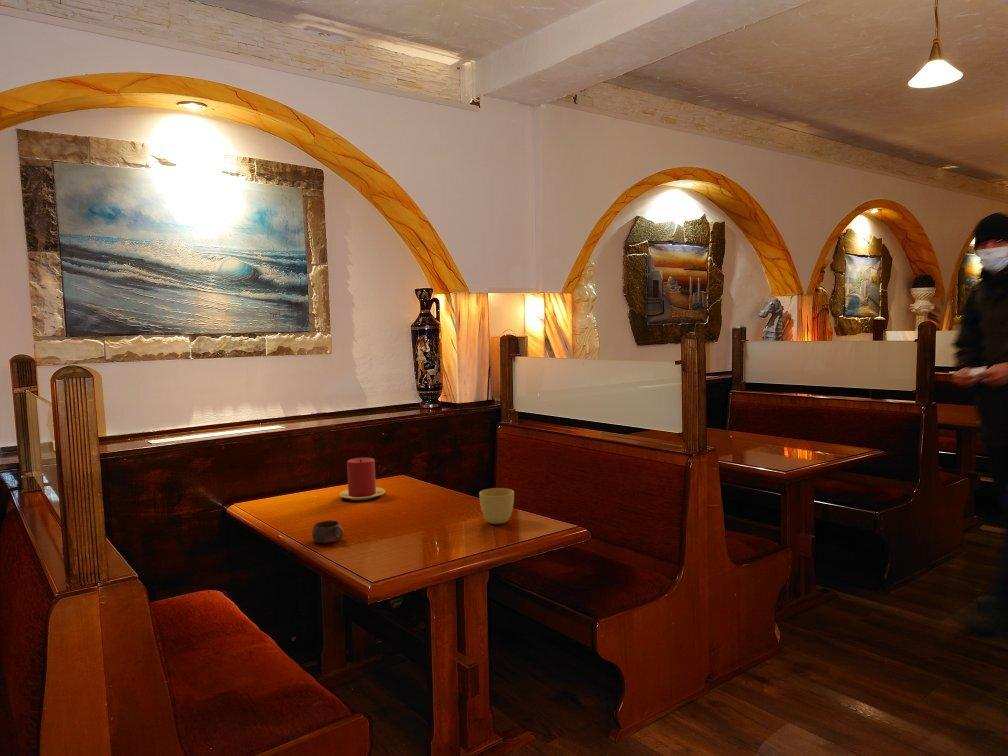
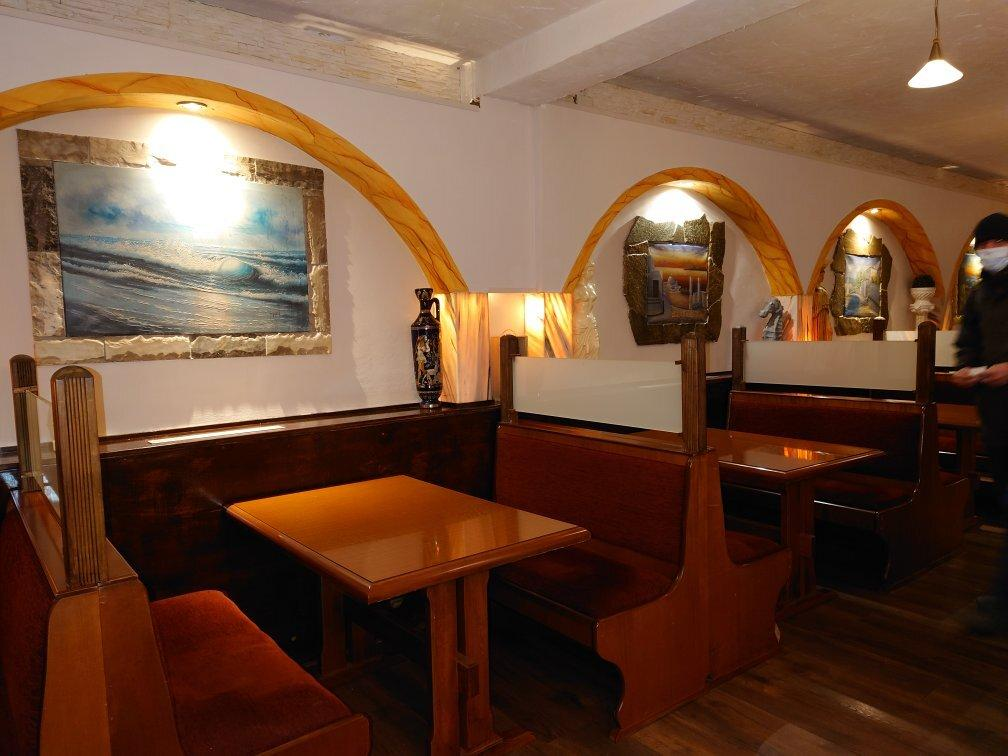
- cup (329, 532)
- cup (496, 505)
- candle (361, 478)
